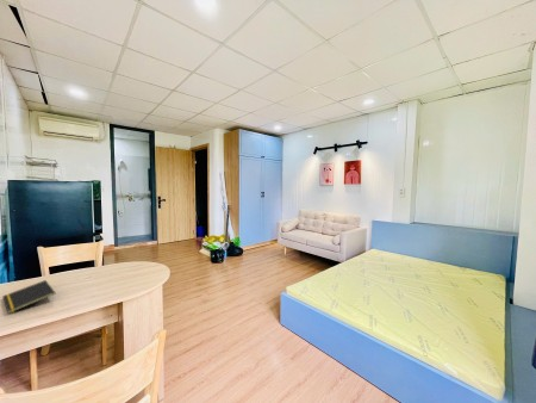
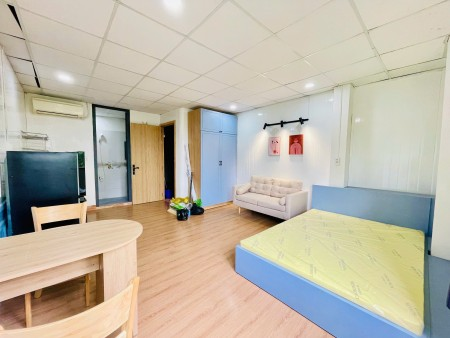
- notepad (29, 294)
